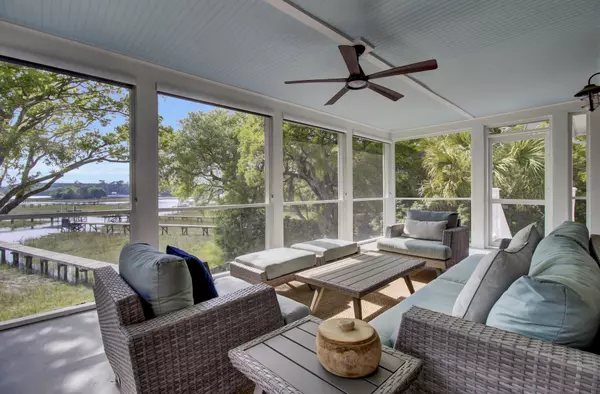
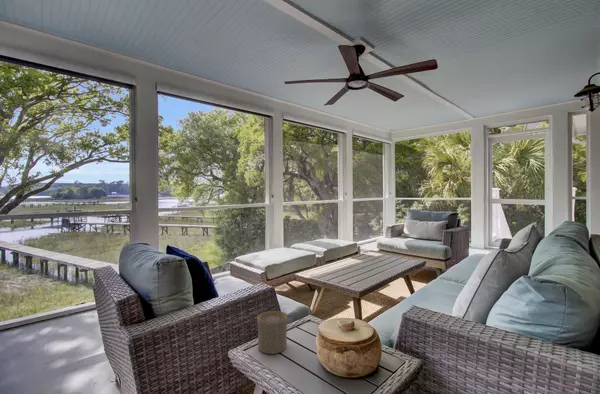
+ cup (272, 331)
